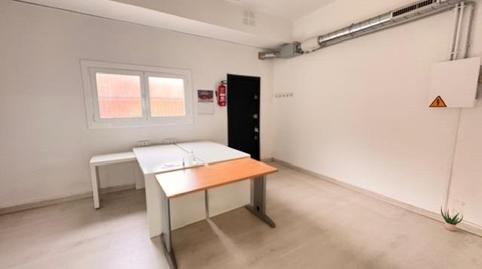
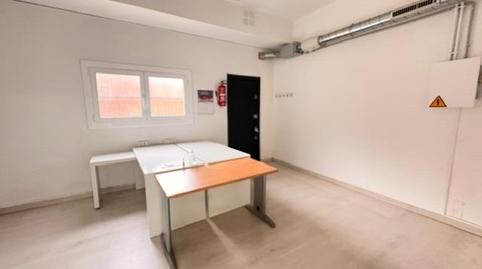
- potted plant (450, 218)
